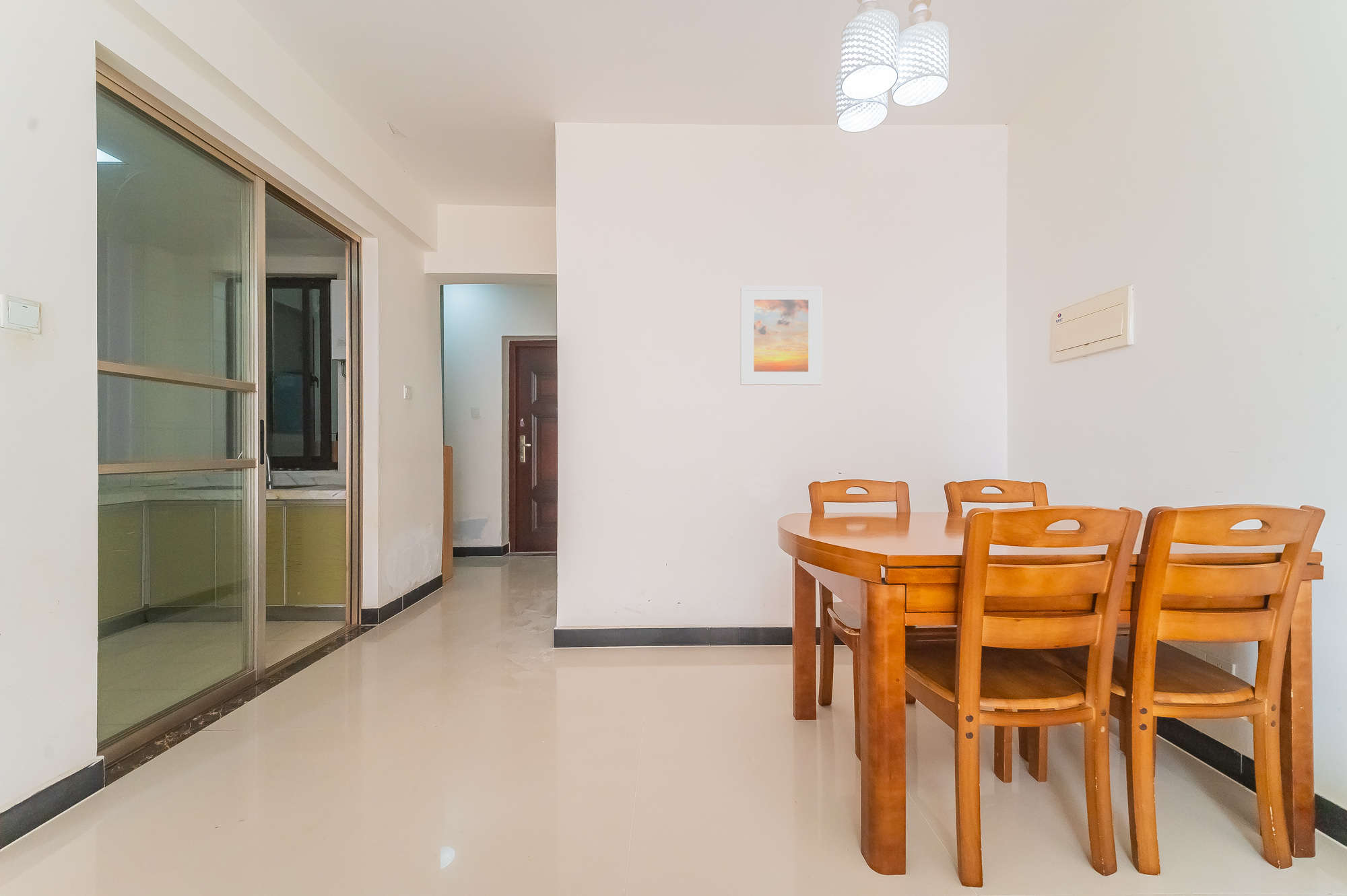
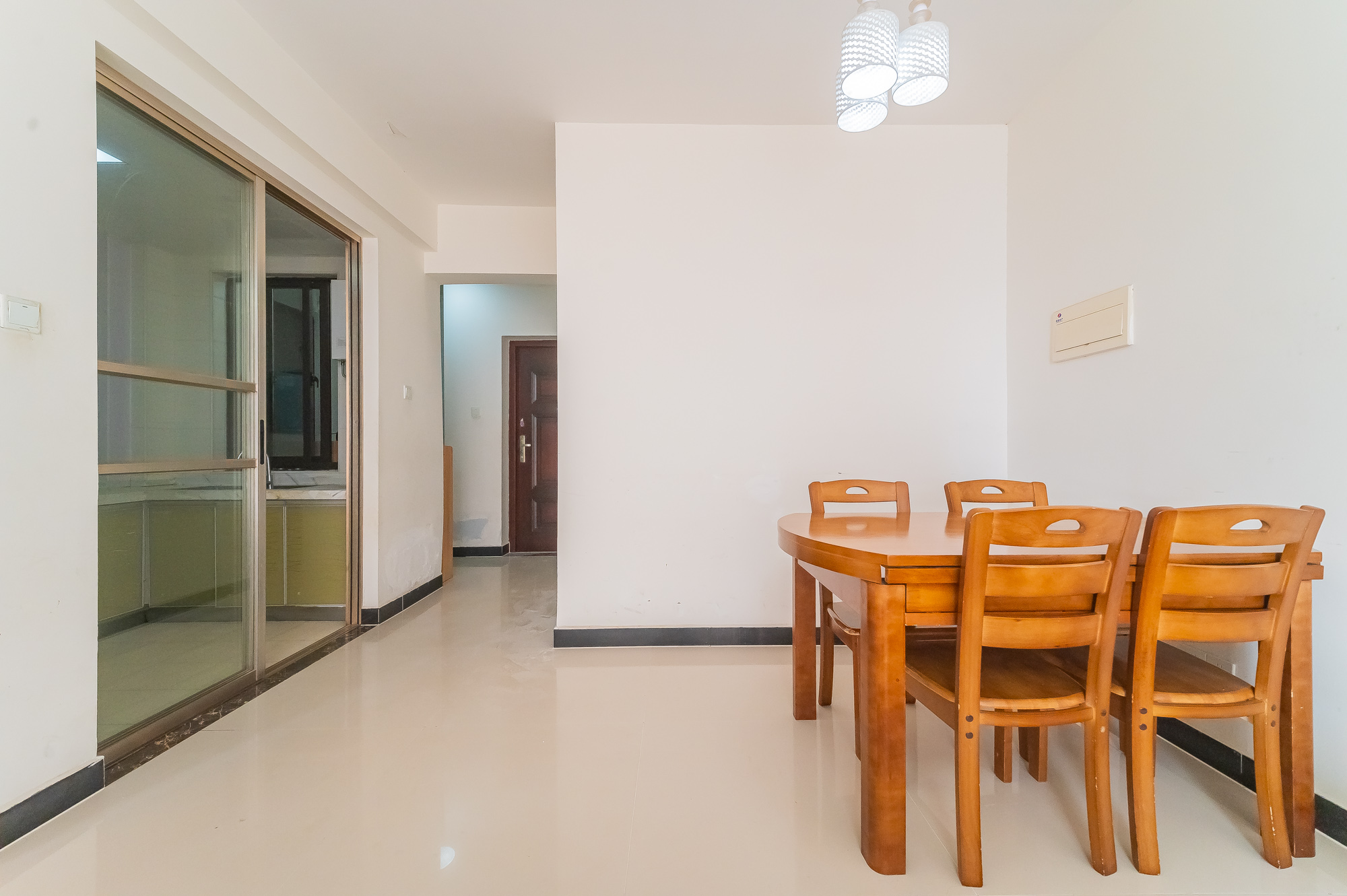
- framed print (781, 335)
